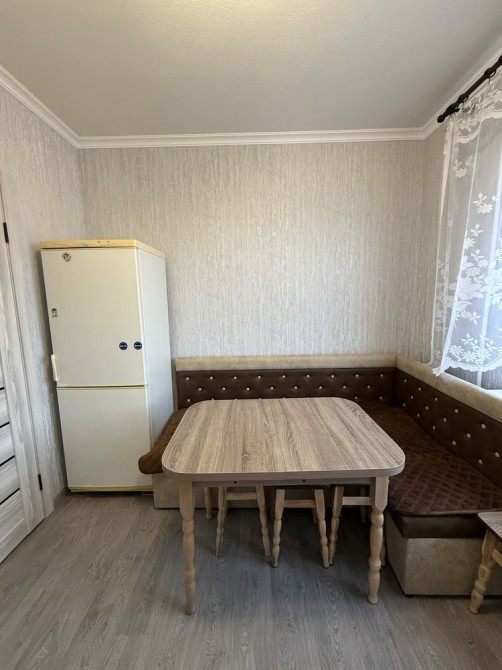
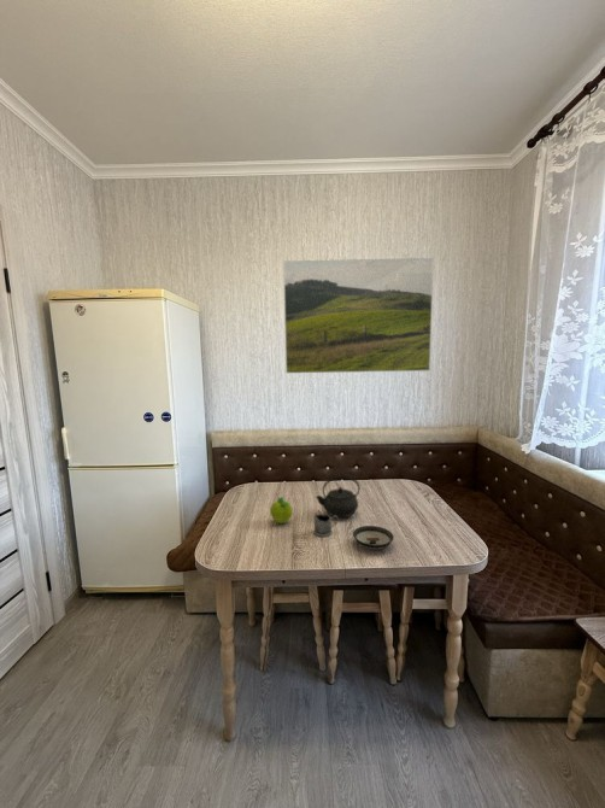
+ kettle (337, 494)
+ saucer (372, 539)
+ fruit (281, 510)
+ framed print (357, 316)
+ tea glass holder (325, 522)
